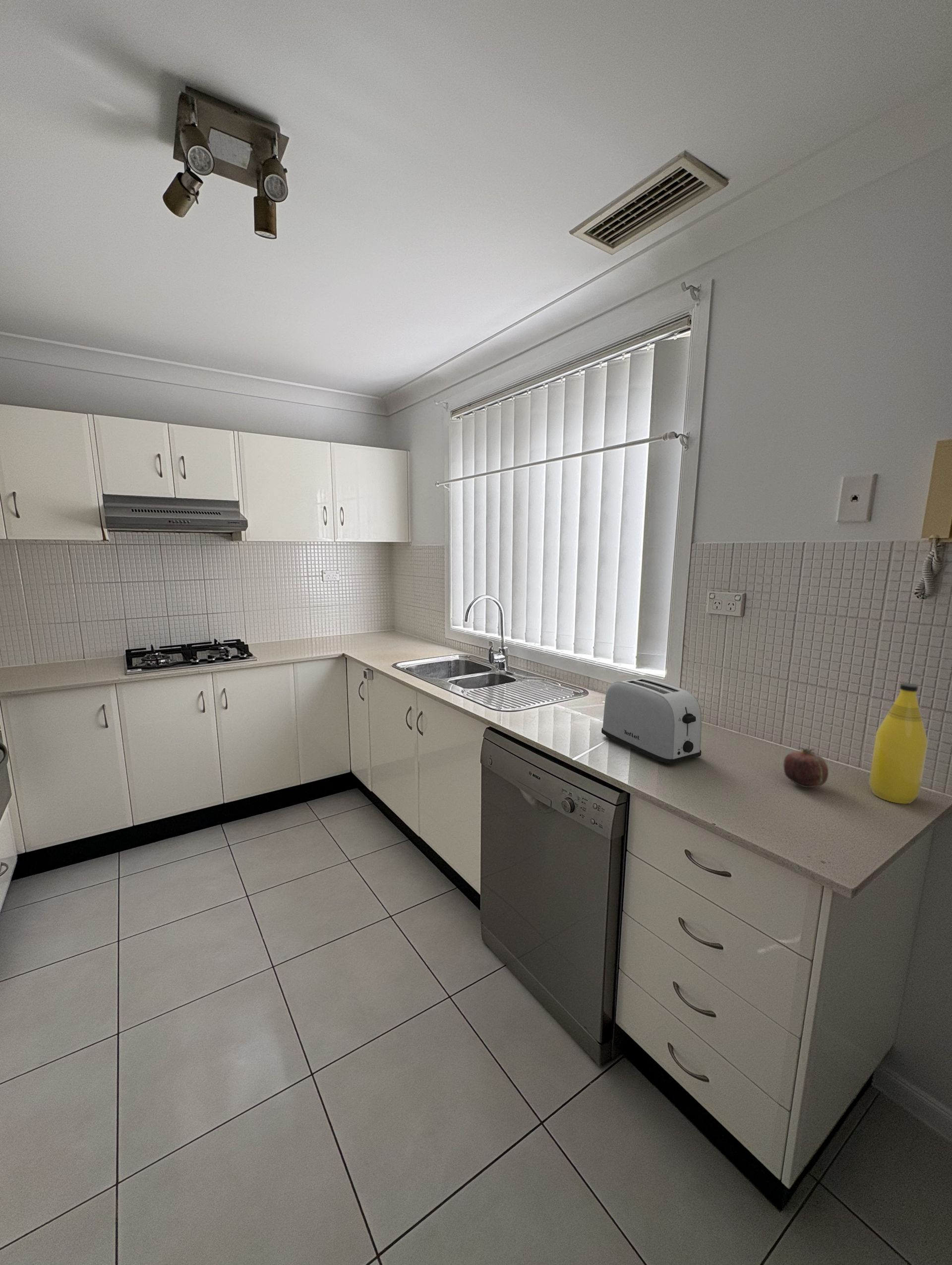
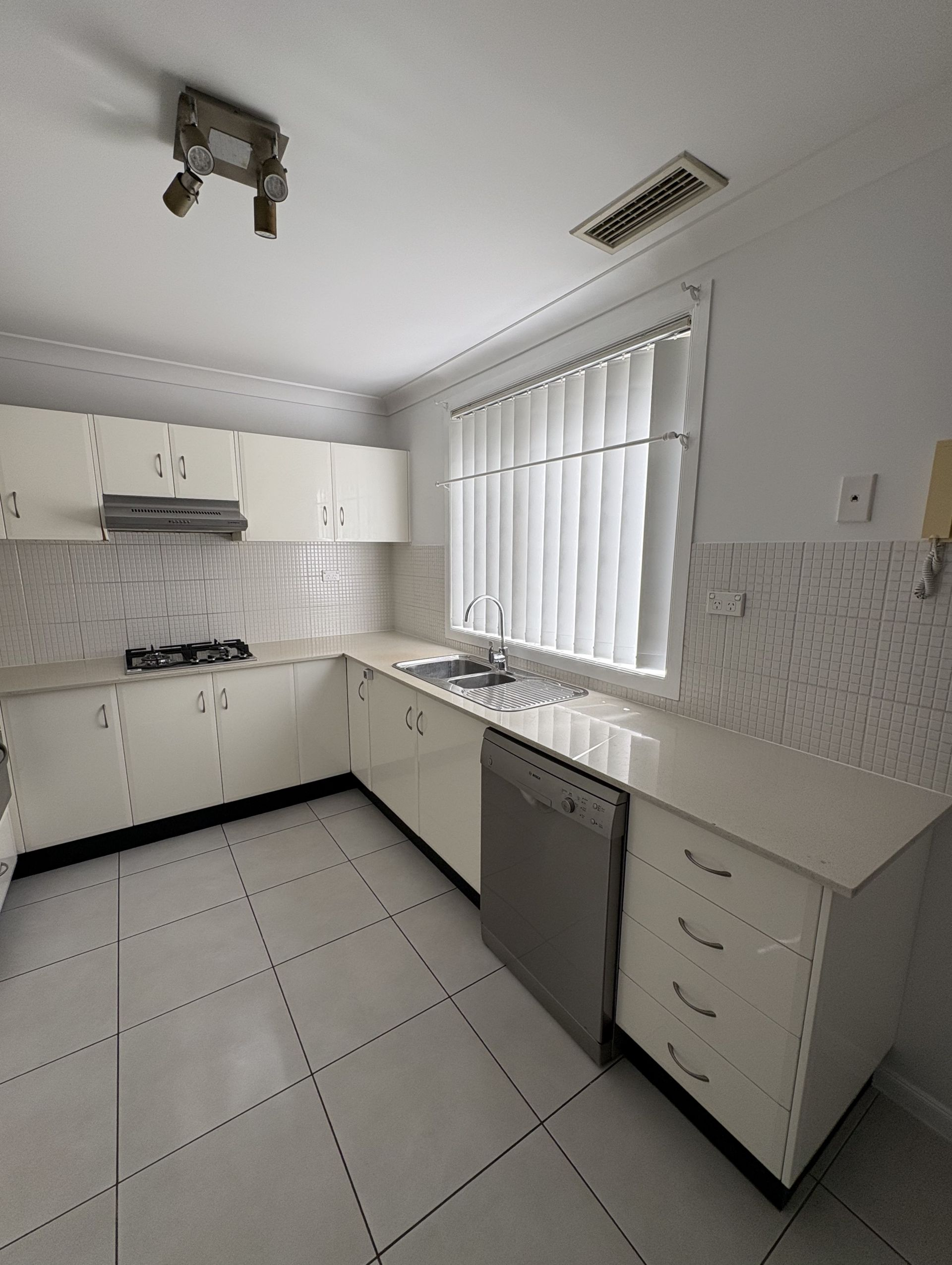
- fruit (805, 766)
- toaster (652, 716)
- bottle (900, 742)
